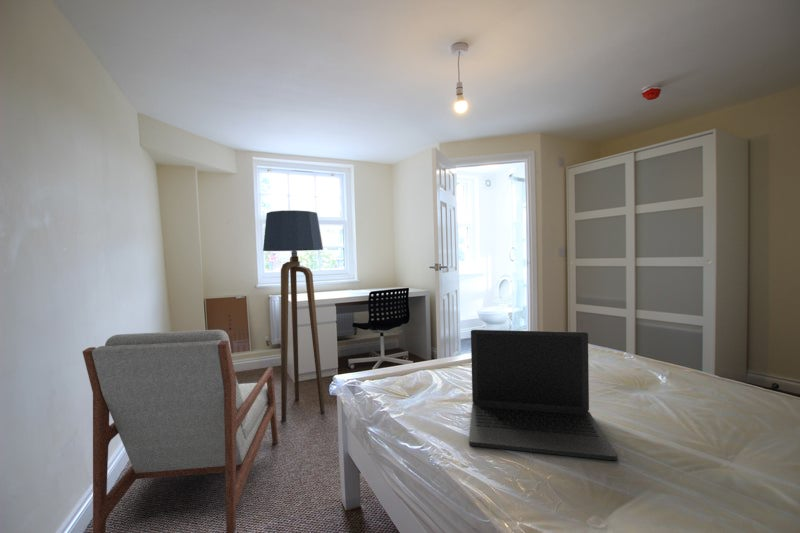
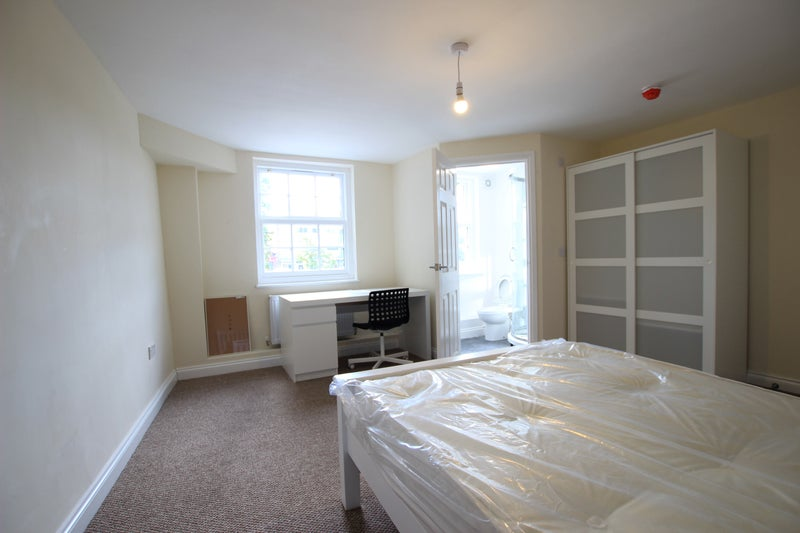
- armchair (203, 400)
- floor lamp (296, 311)
- laptop (532, 384)
